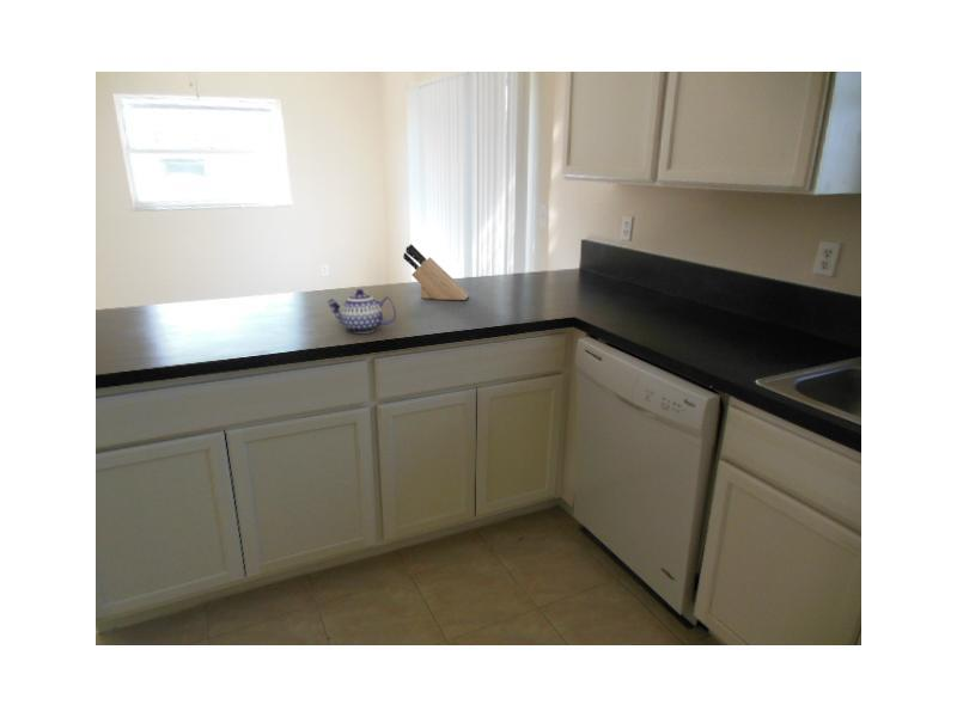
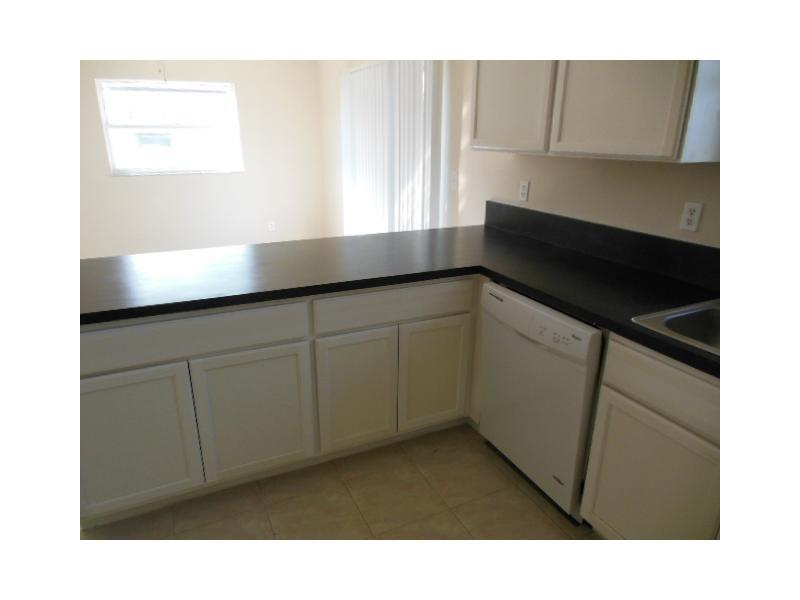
- teapot (361, 310)
- knife block (435, 271)
